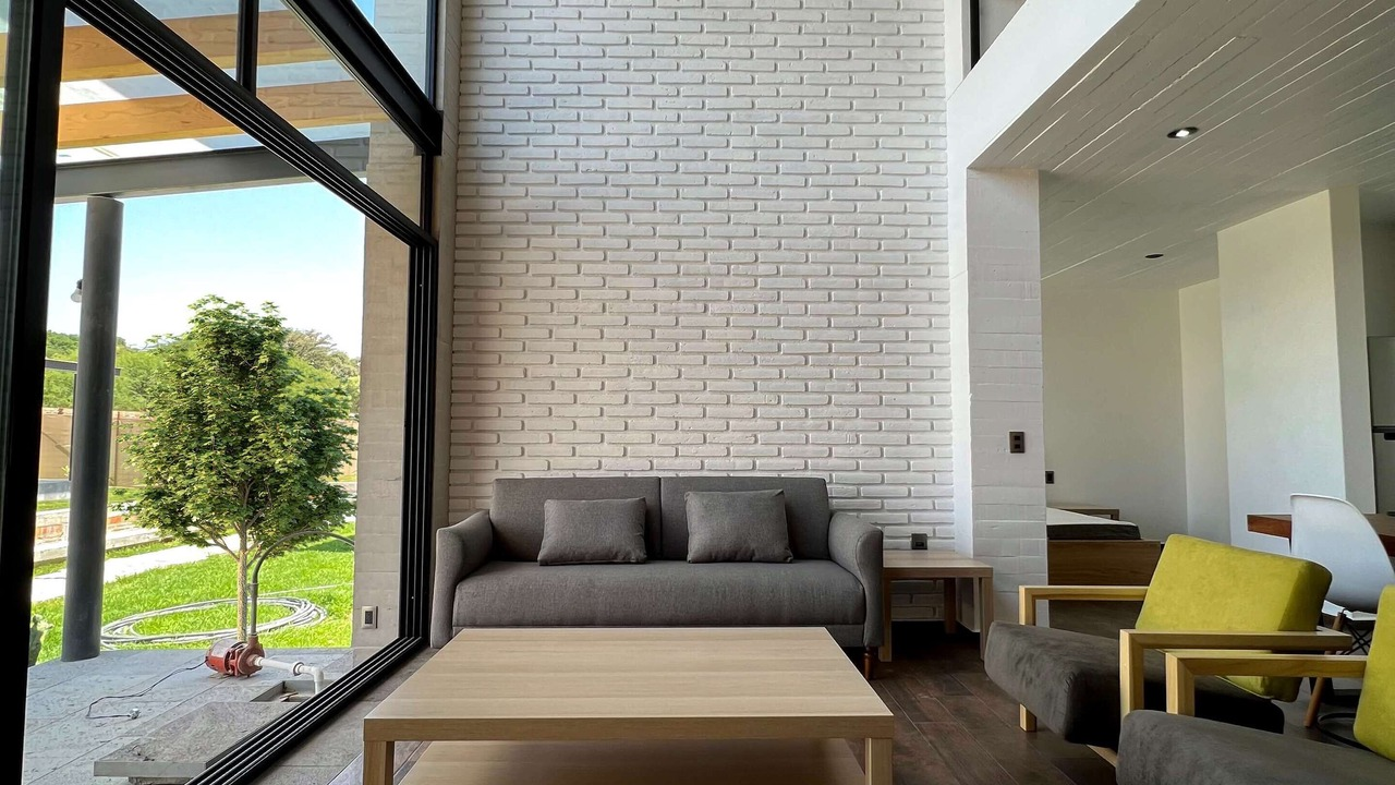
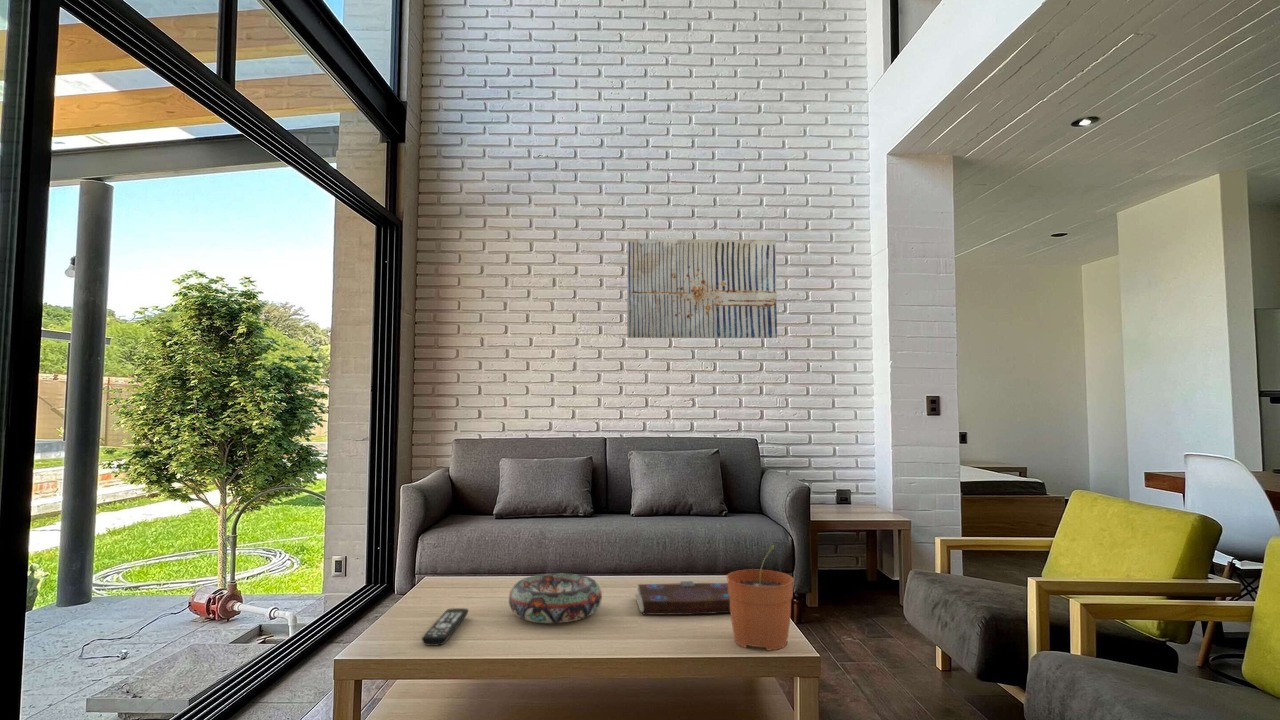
+ remote control (446, 625)
+ wall art (701, 288)
+ plant pot (760, 593)
+ book (687, 597)
+ decorative bowl (555, 597)
